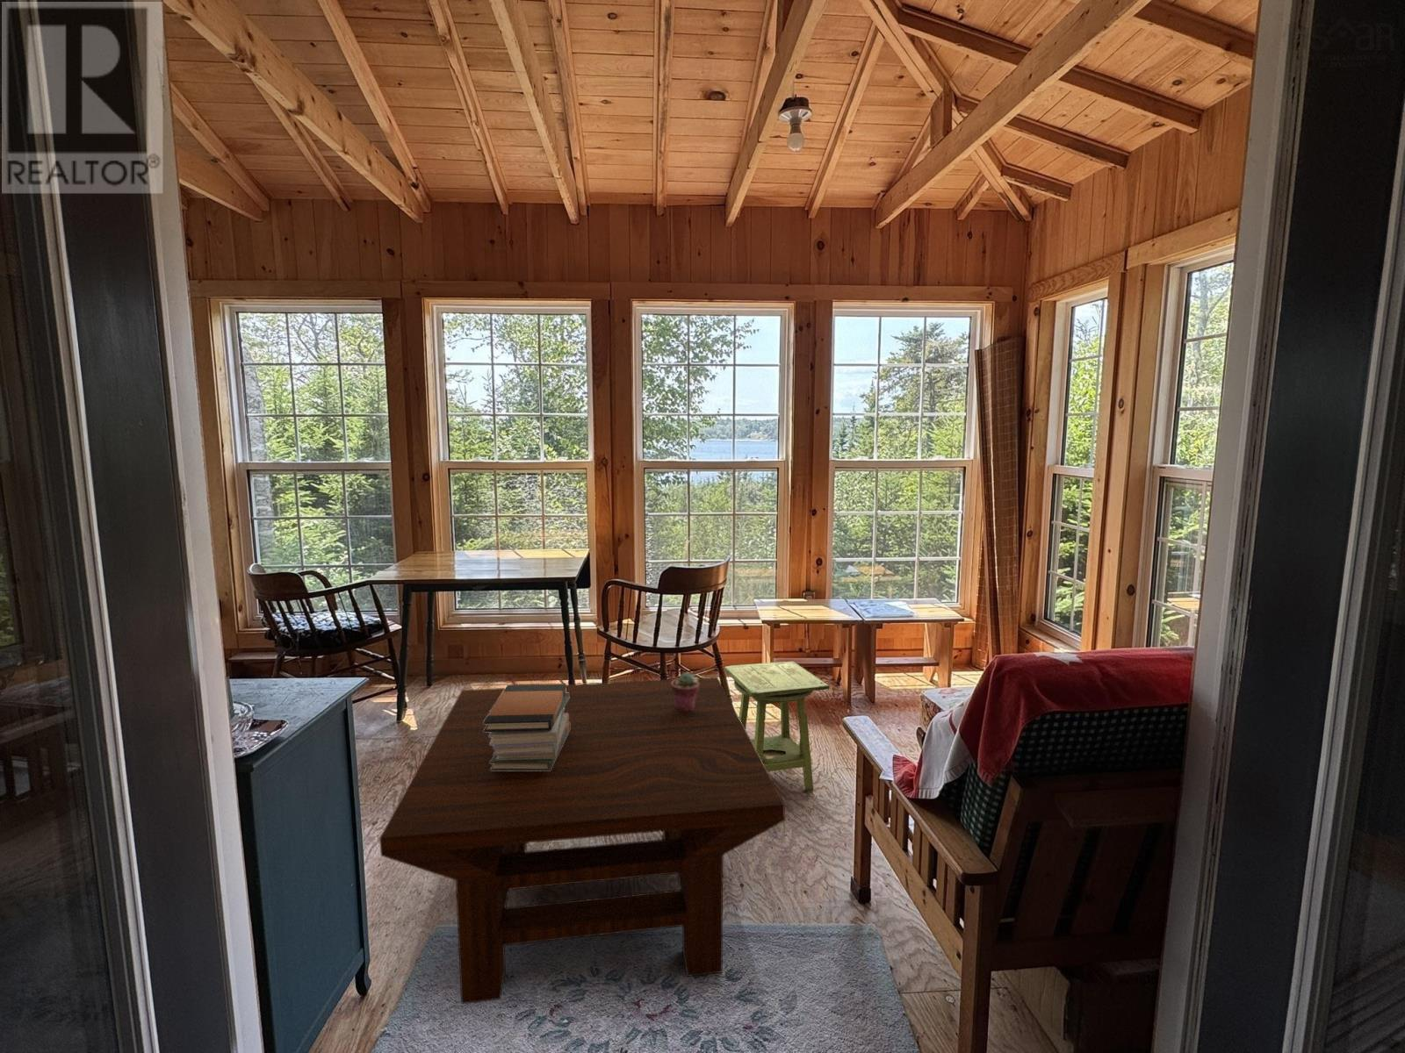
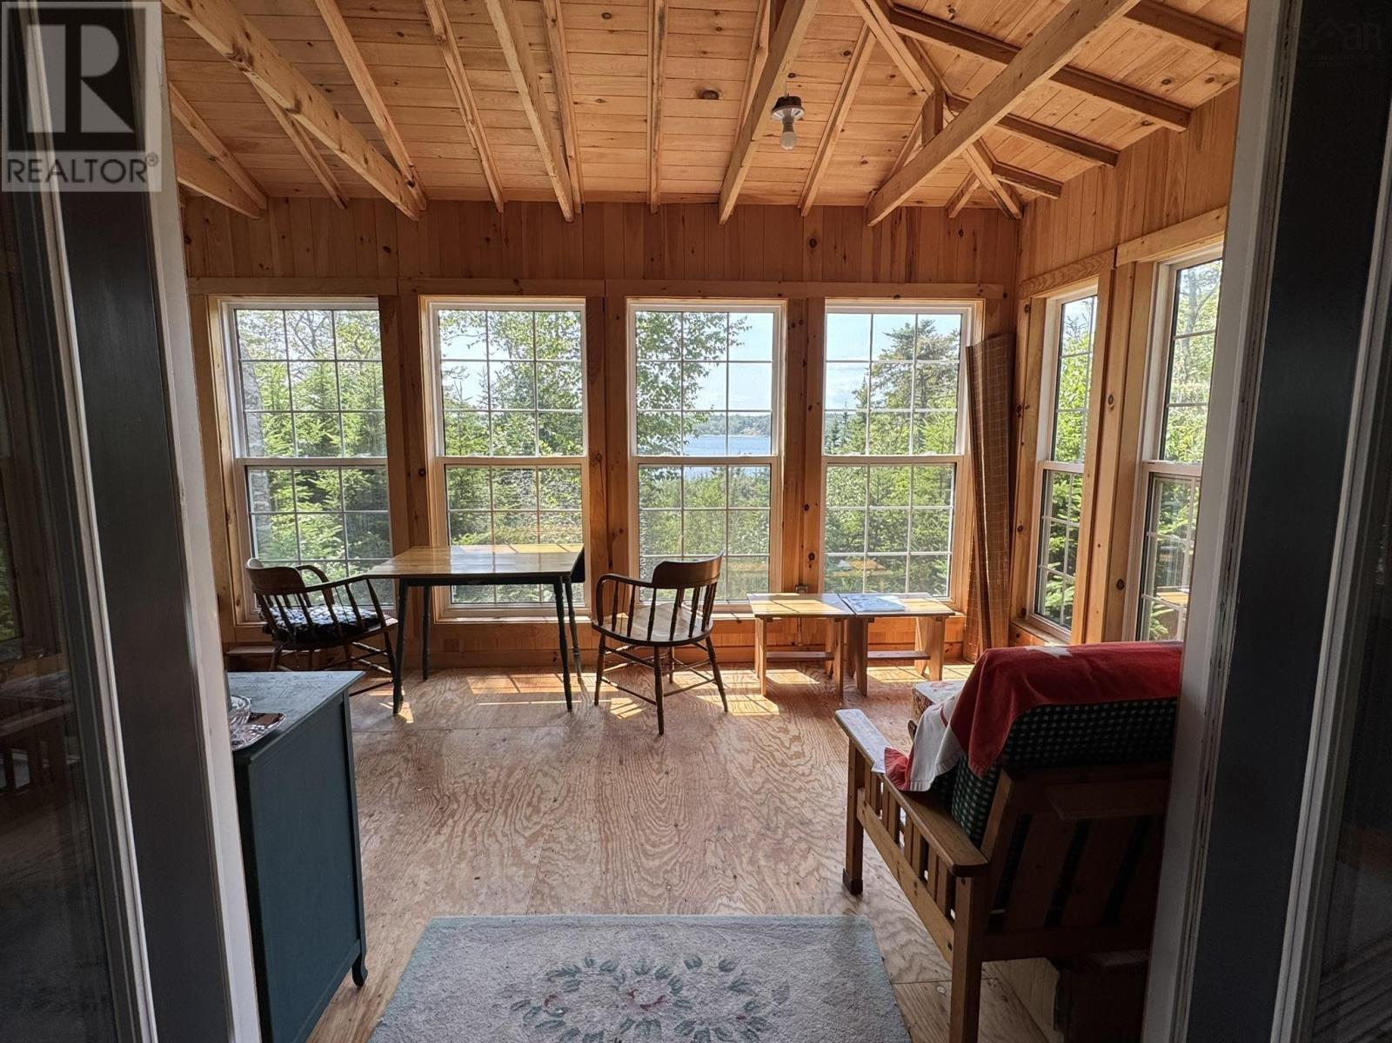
- side table (781, 728)
- coffee table (594, 821)
- book stack (530, 724)
- potted succulent (685, 690)
